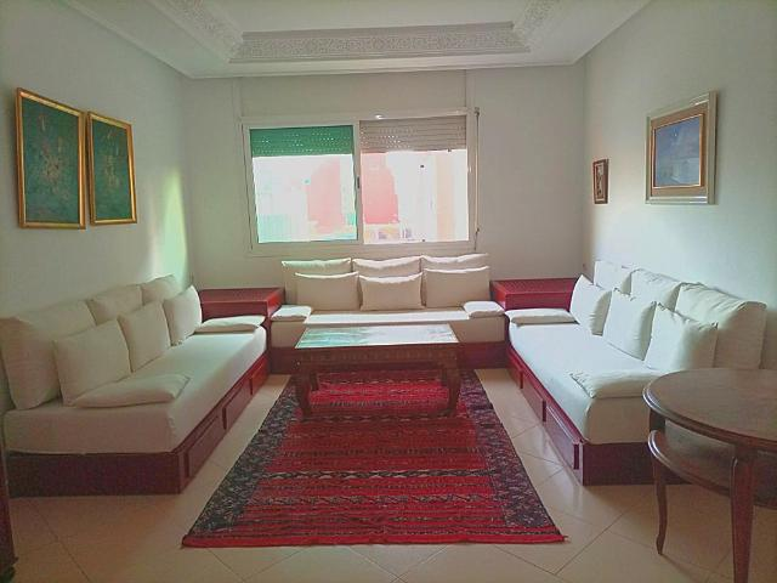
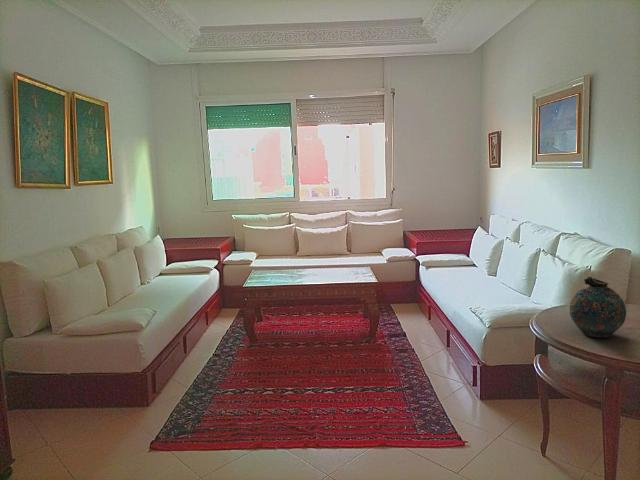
+ snuff bottle (597, 305)
